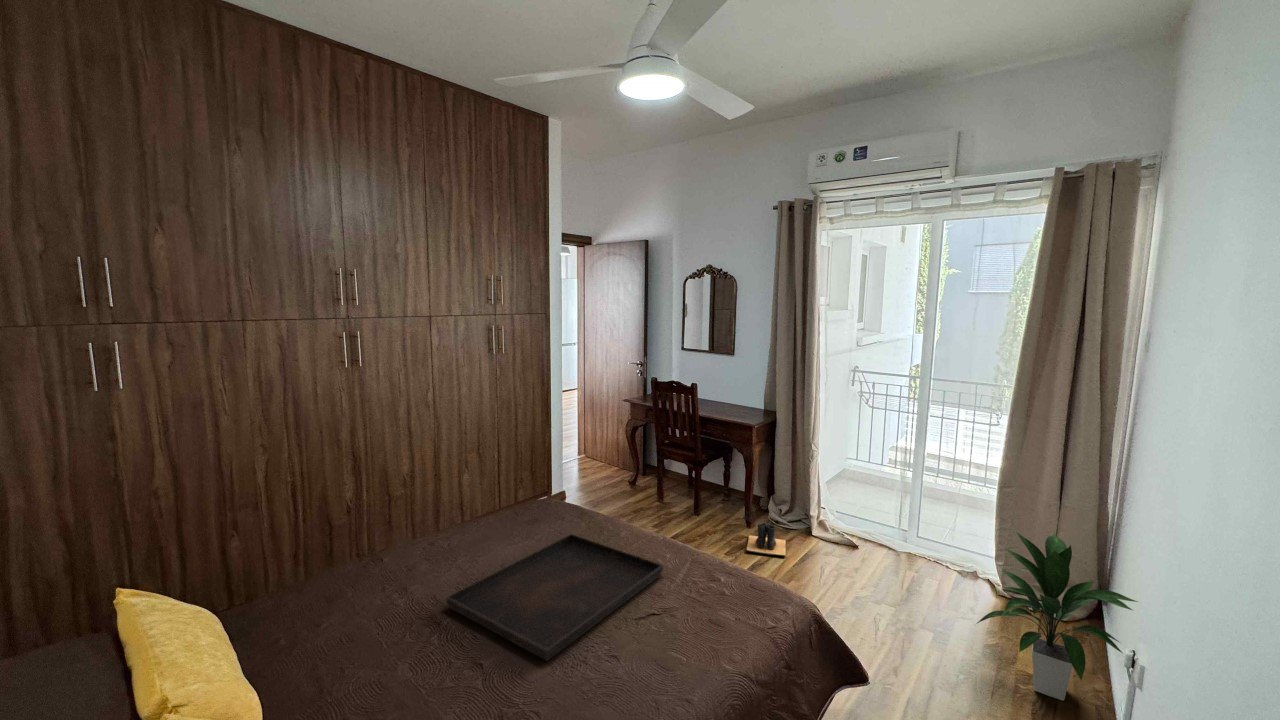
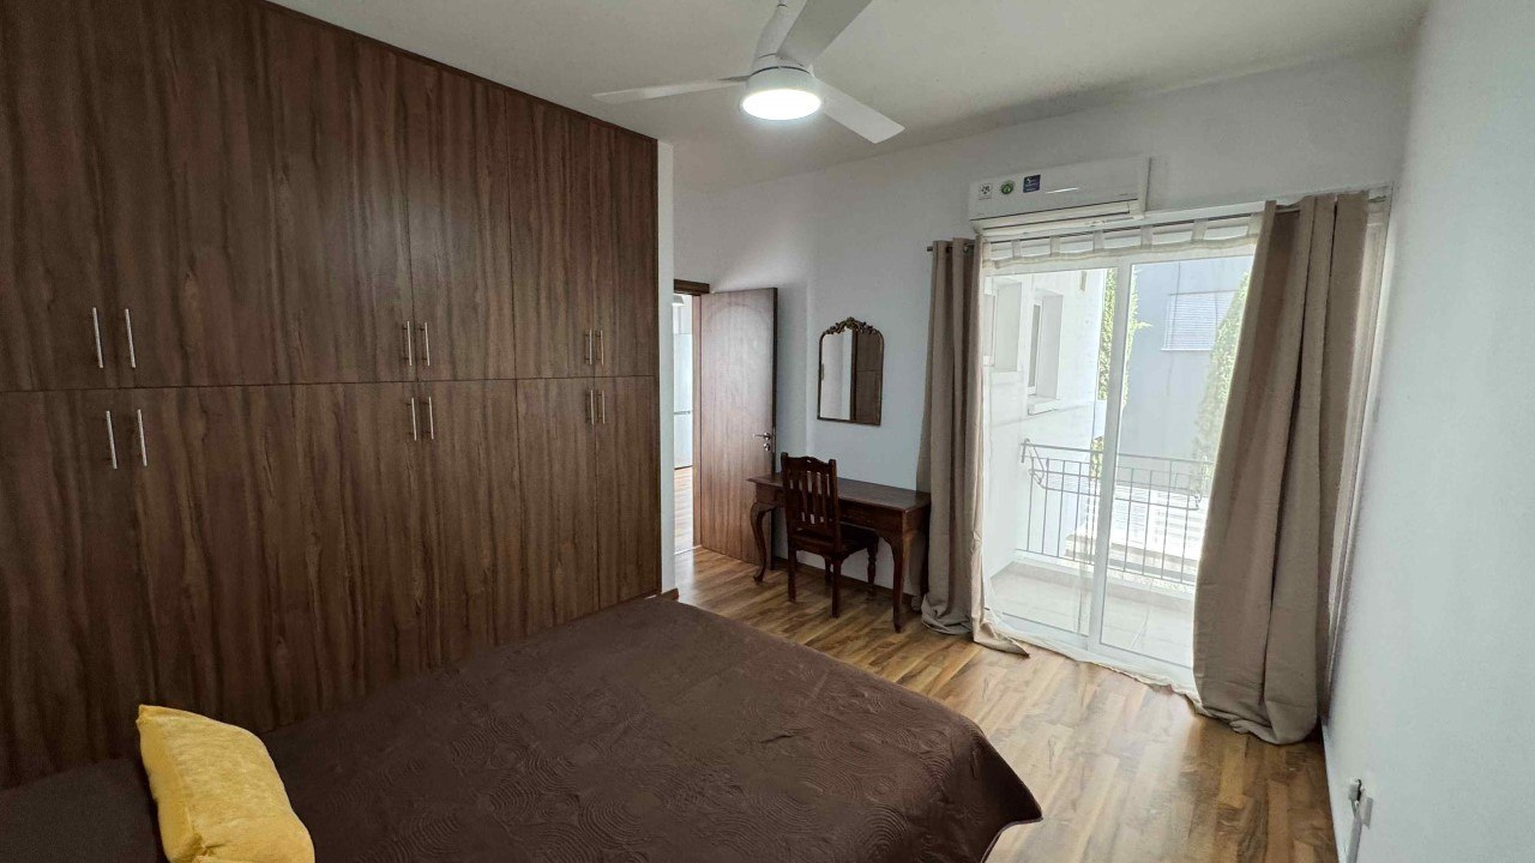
- boots (766, 534)
- serving tray (561, 585)
- indoor plant (1048, 611)
